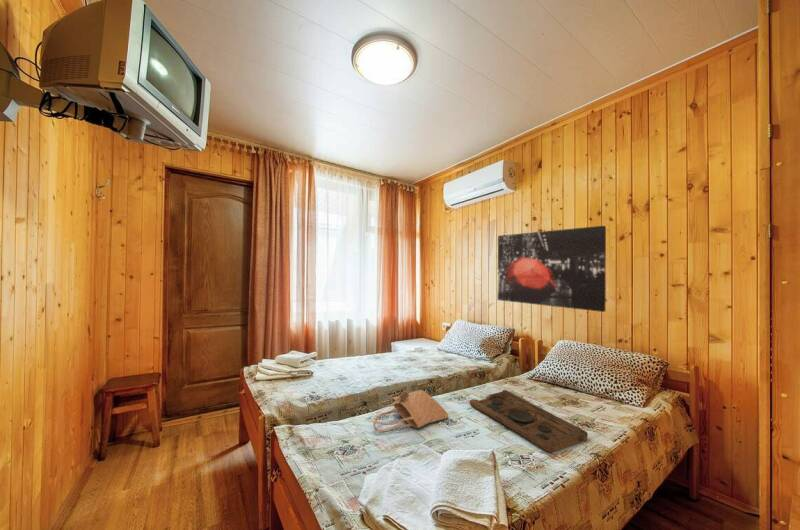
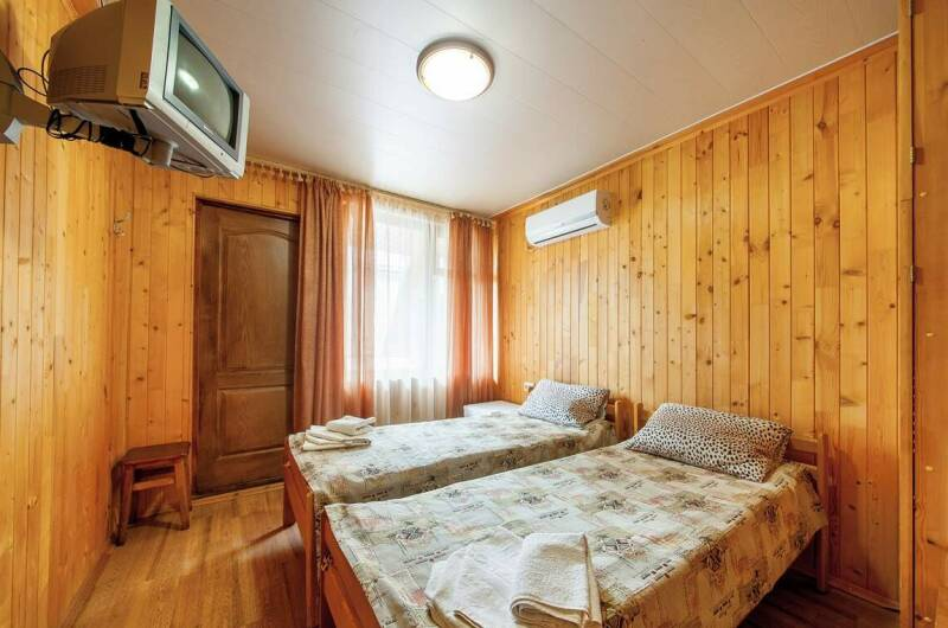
- wall art (544, 268)
- tote bag (407, 407)
- decorative tray (522, 416)
